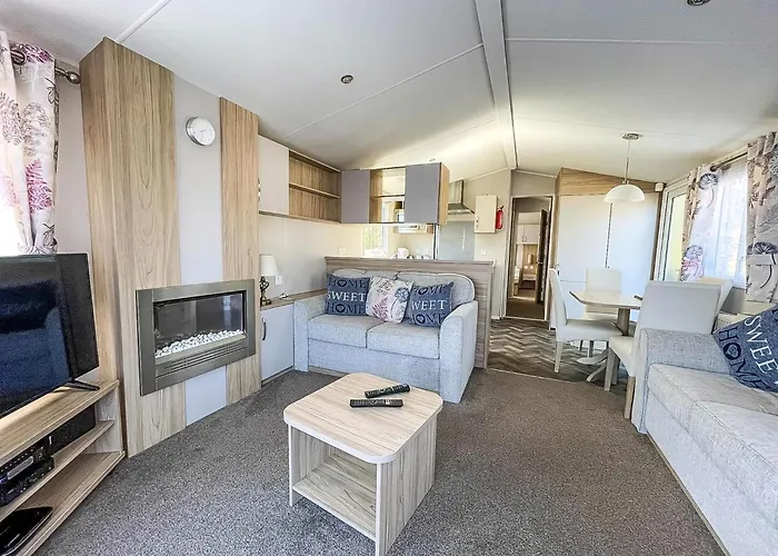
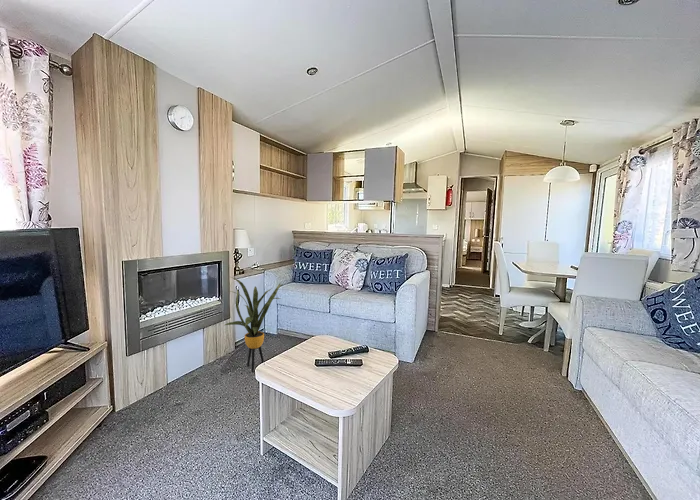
+ house plant (254, 322)
